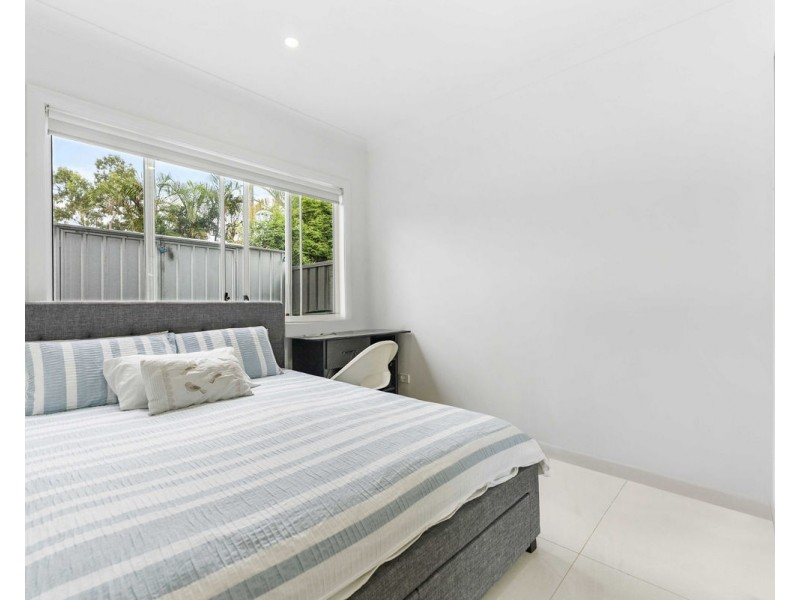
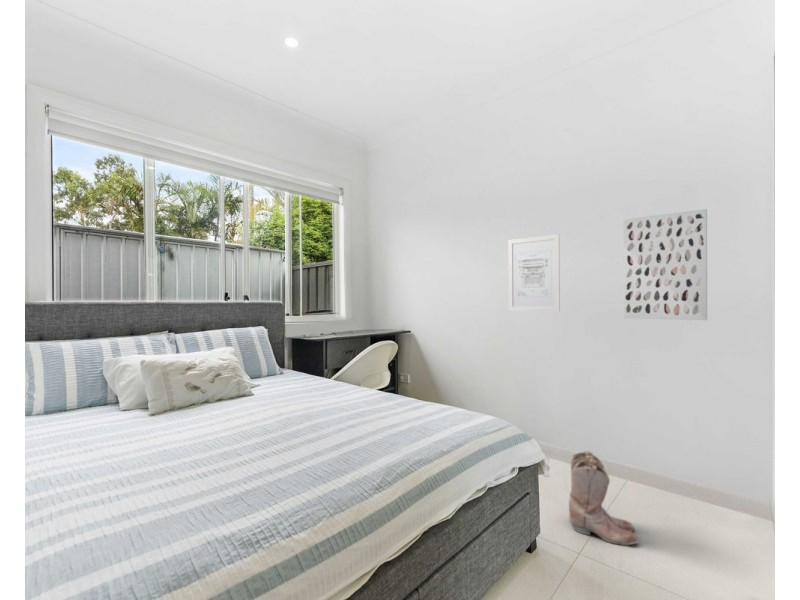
+ boots (602, 493)
+ wall art (663, 267)
+ wall art (533, 274)
